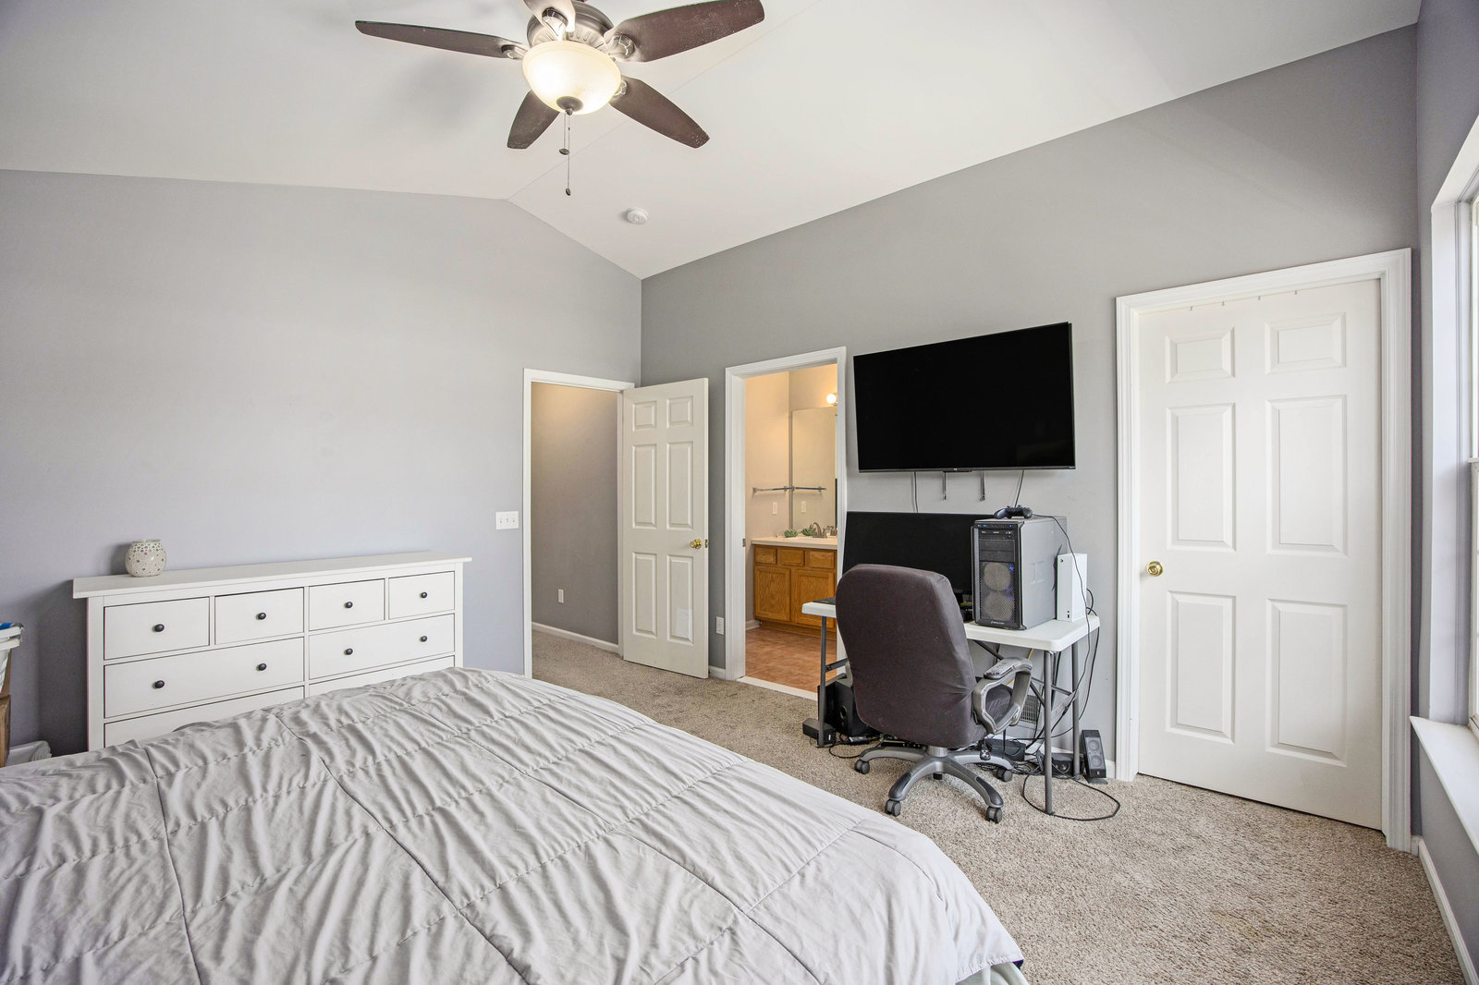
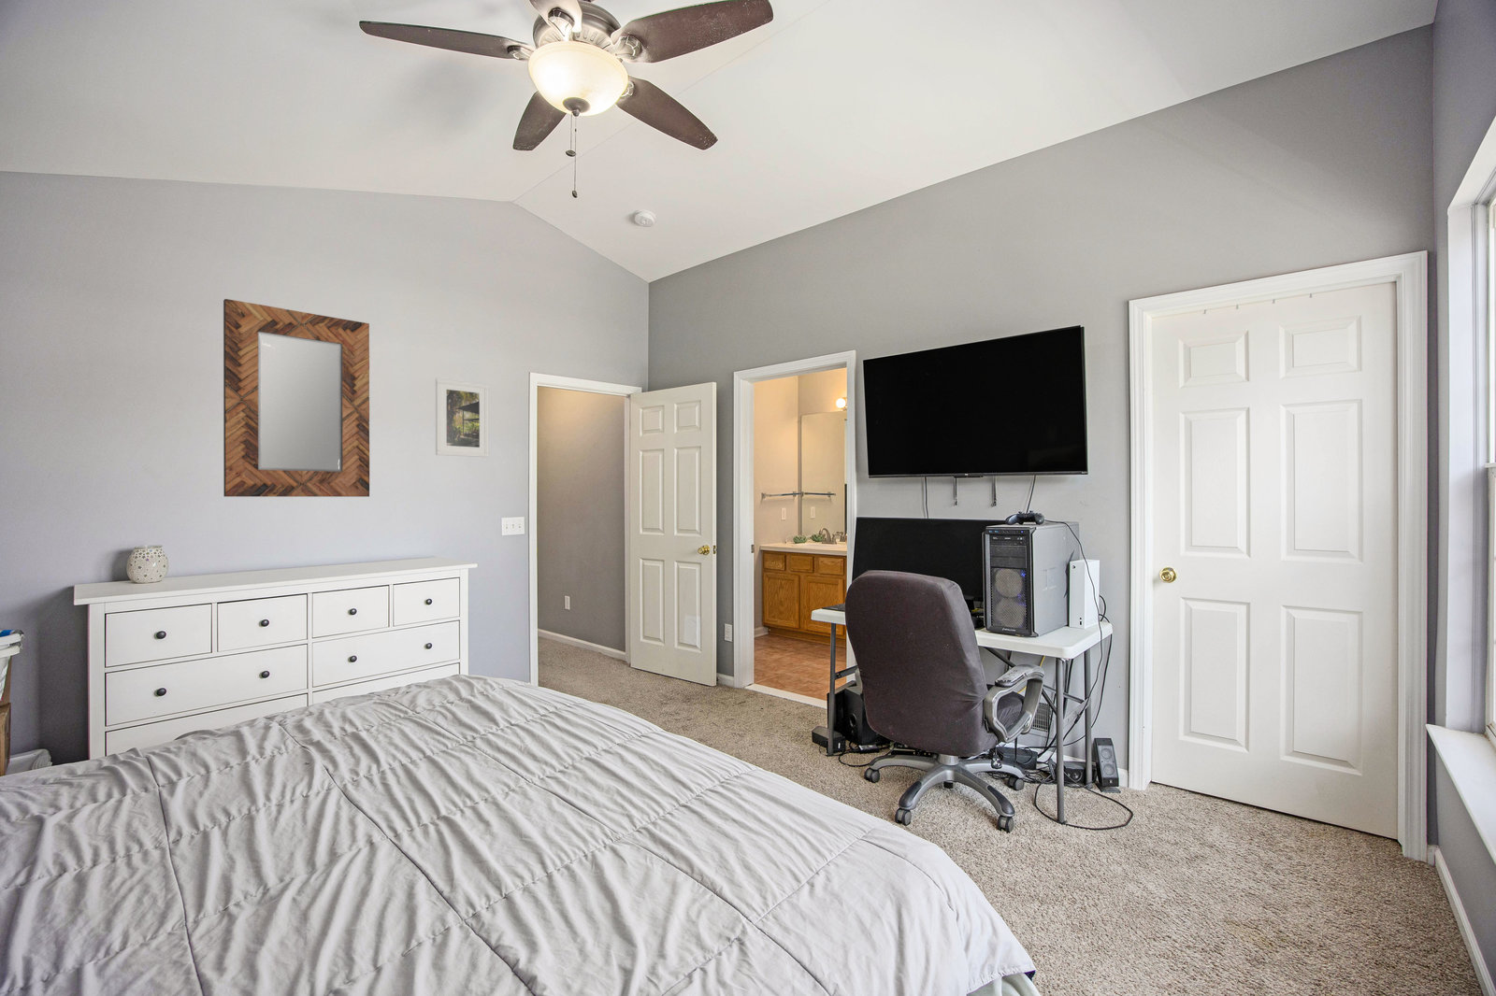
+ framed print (463, 419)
+ home mirror (301, 405)
